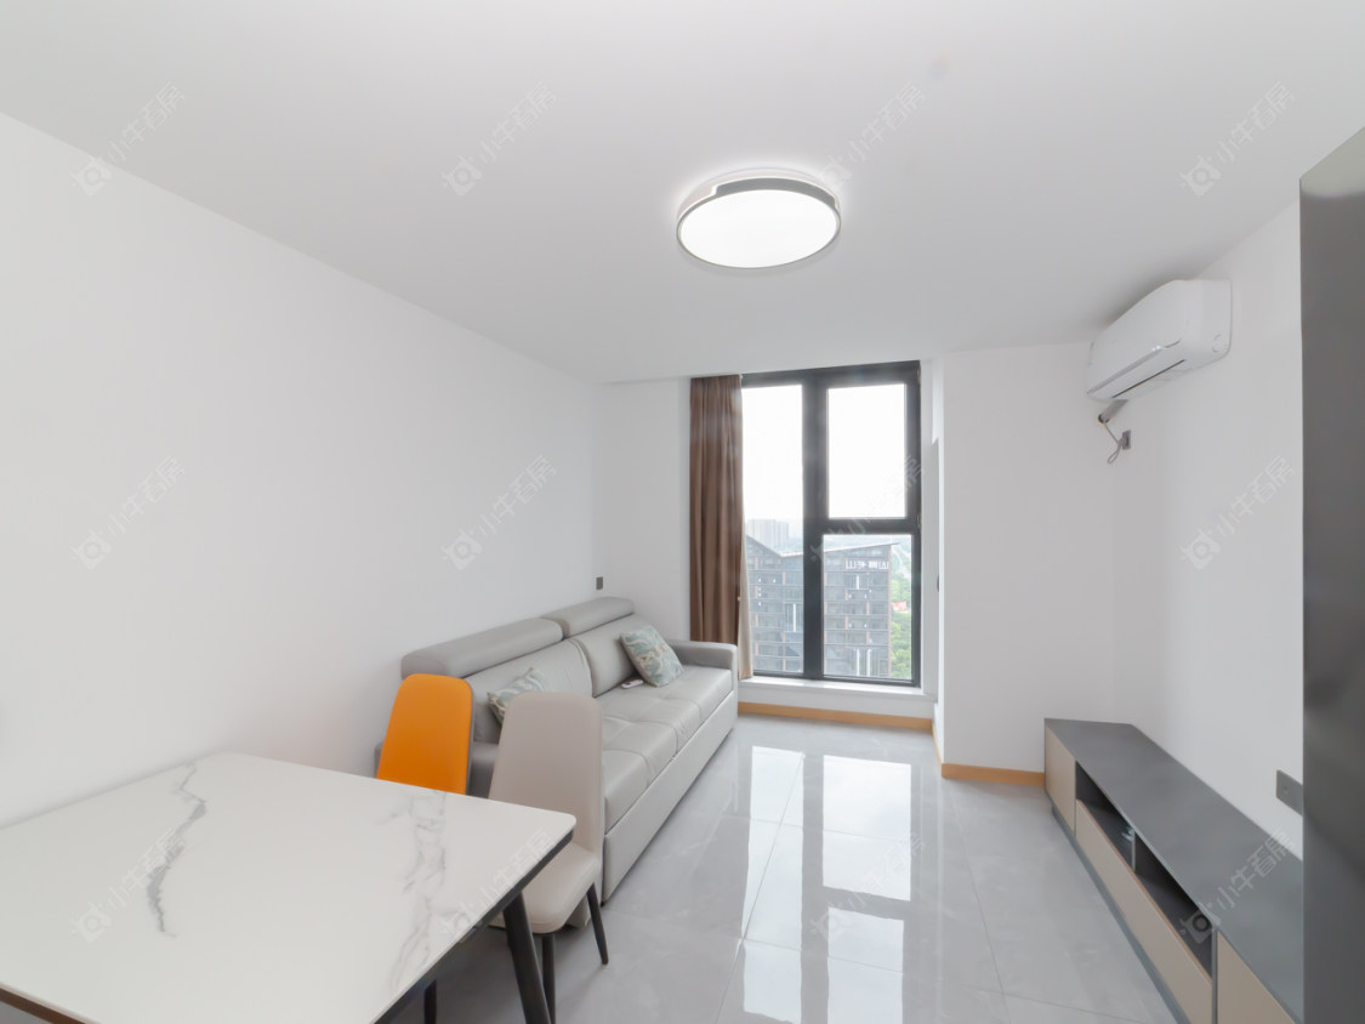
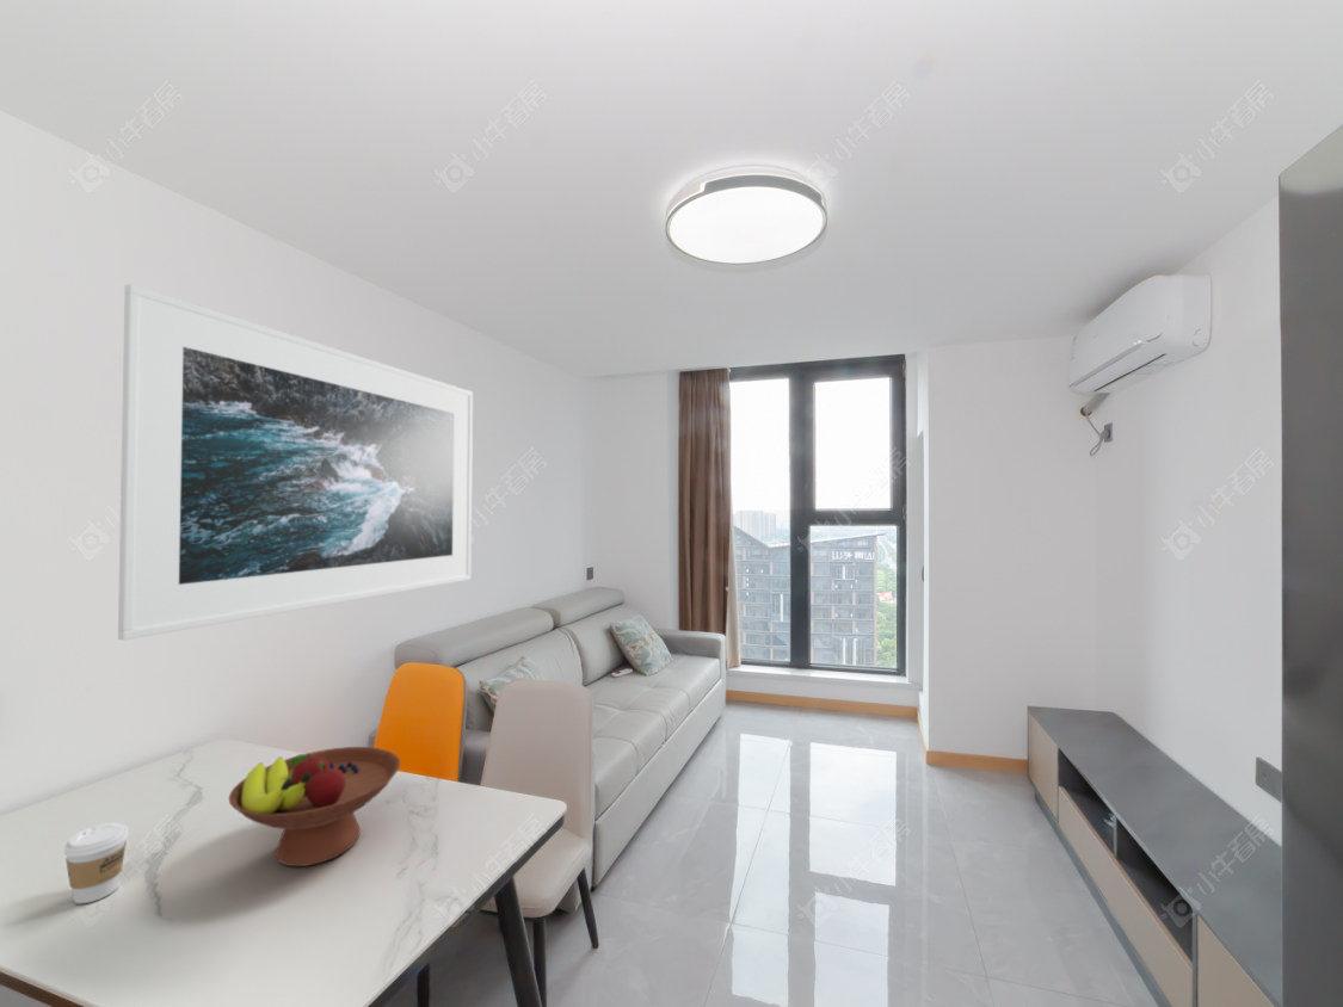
+ coffee cup (96, 861)
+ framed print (350, 476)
+ fruit bowl (320, 797)
